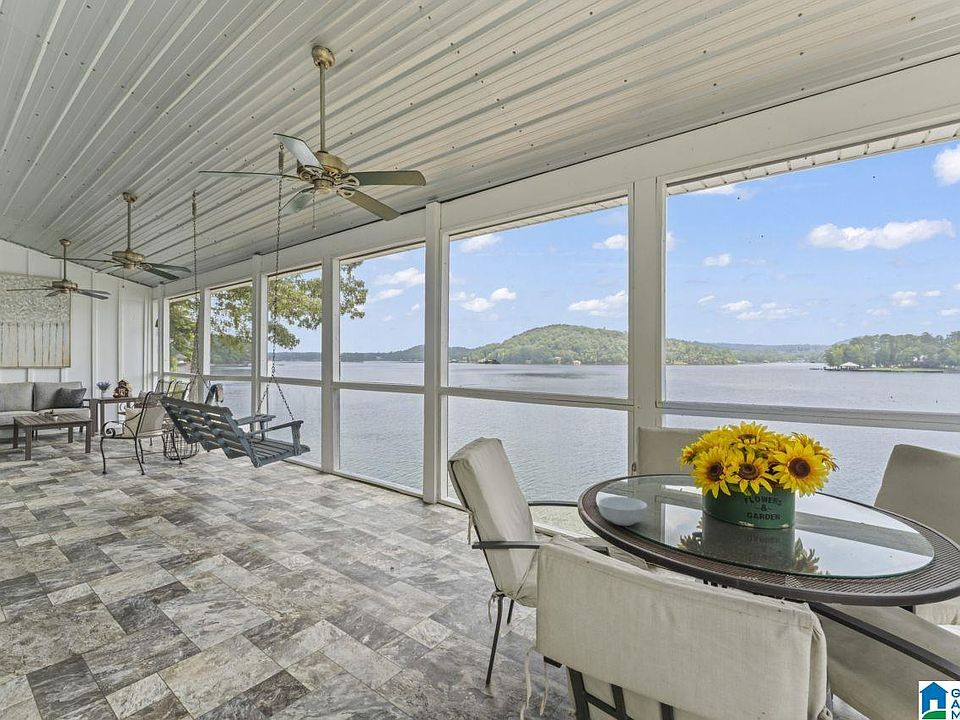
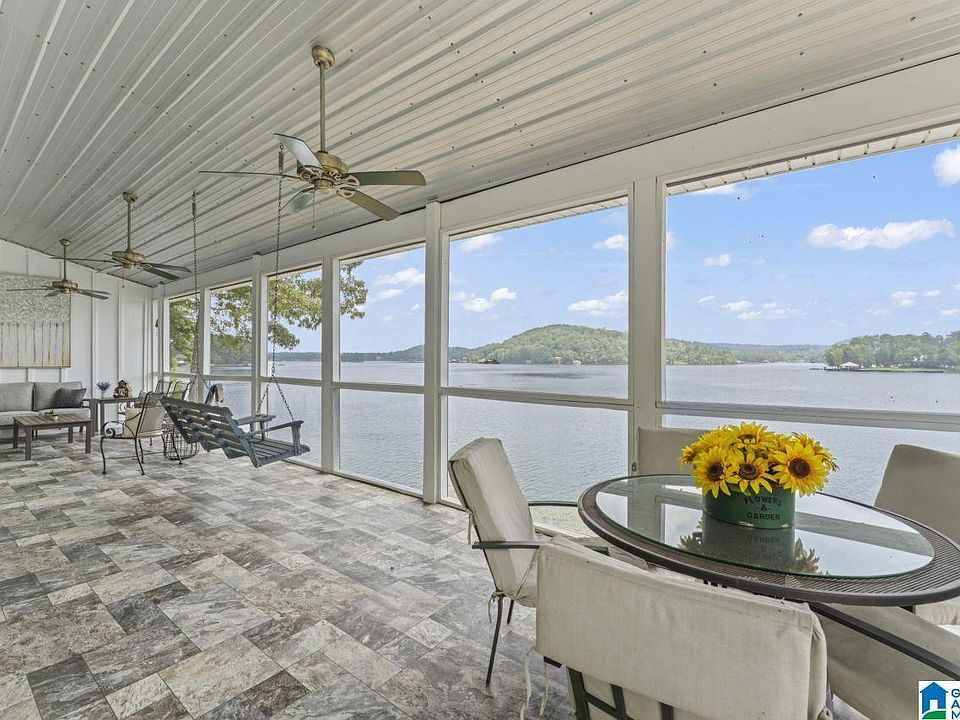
- cereal bowl (622, 512)
